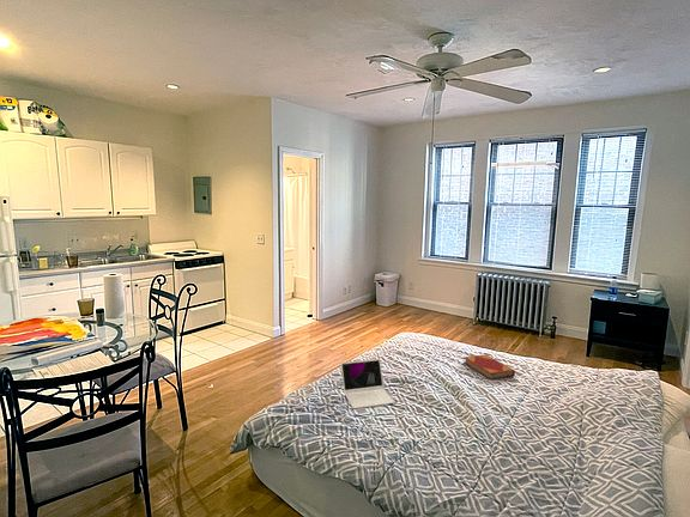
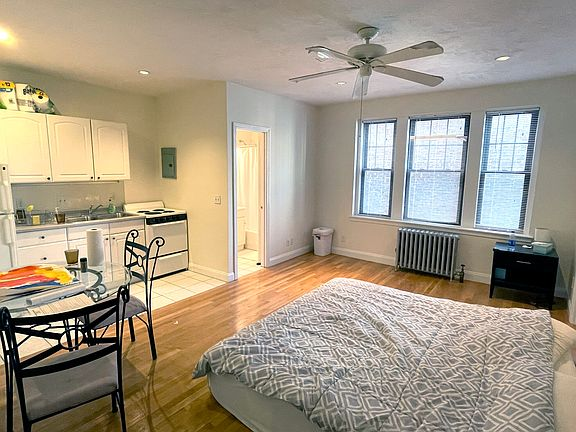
- laptop (367, 381)
- hardback book (488, 366)
